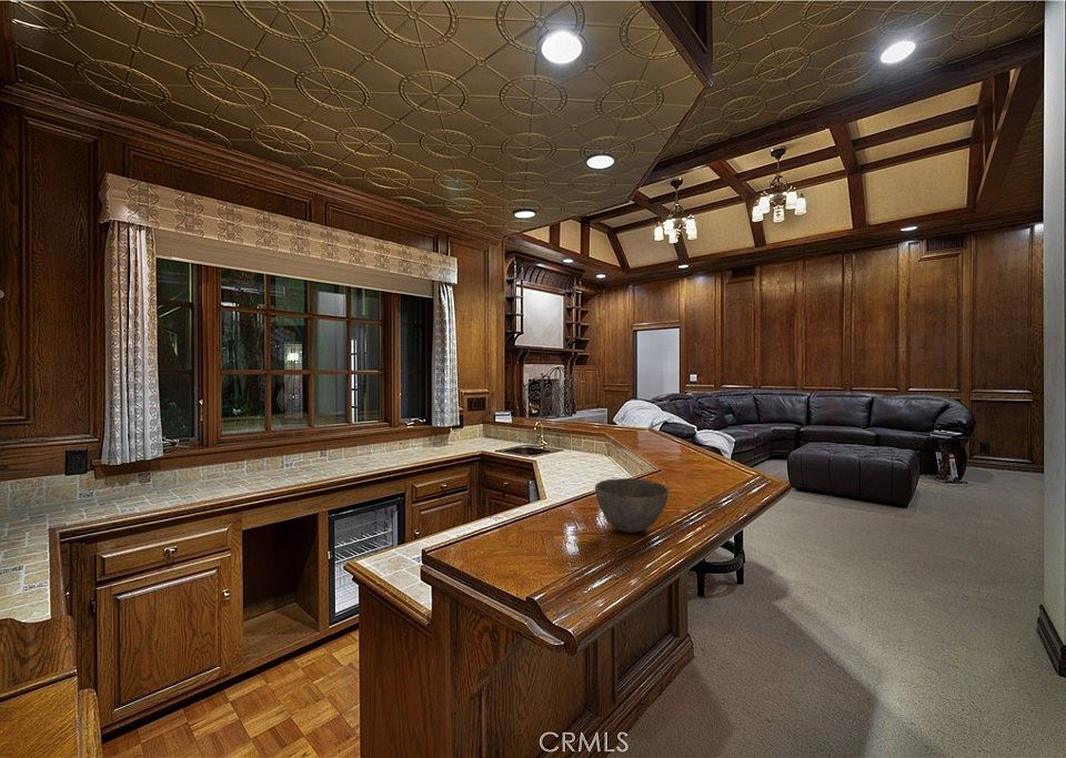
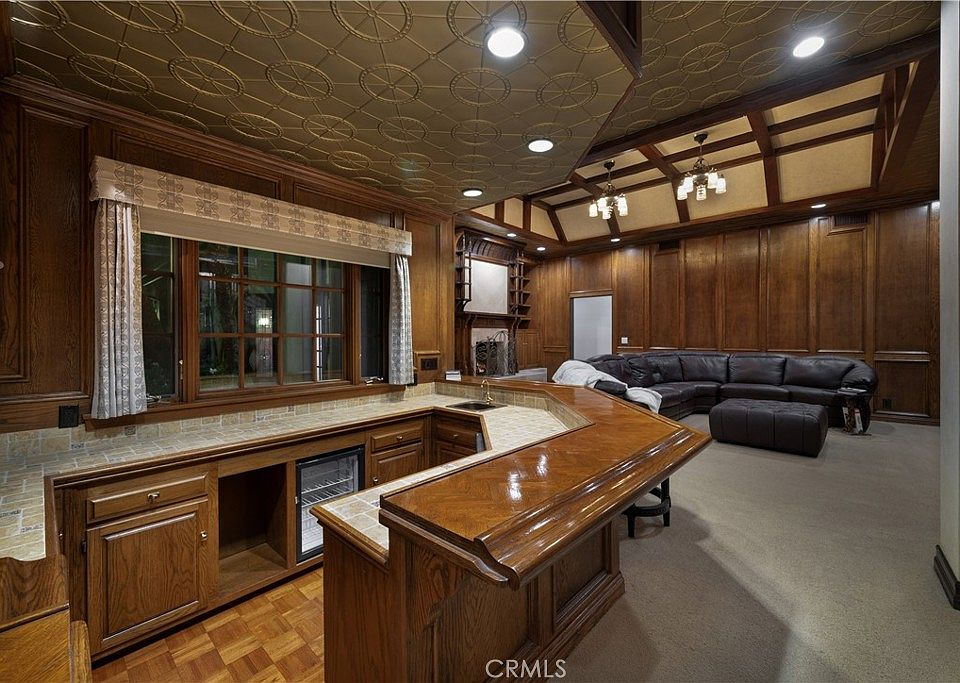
- bowl (631, 507)
